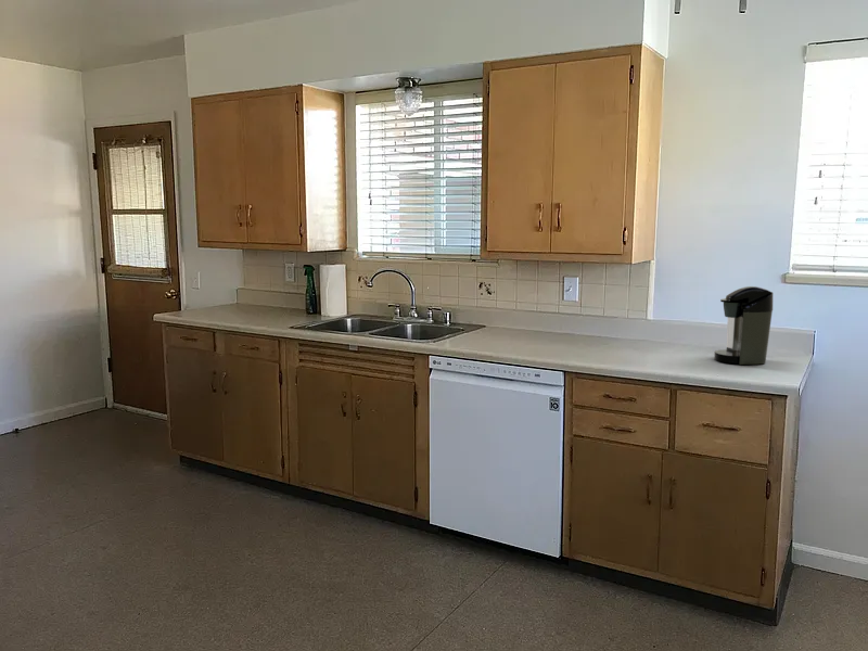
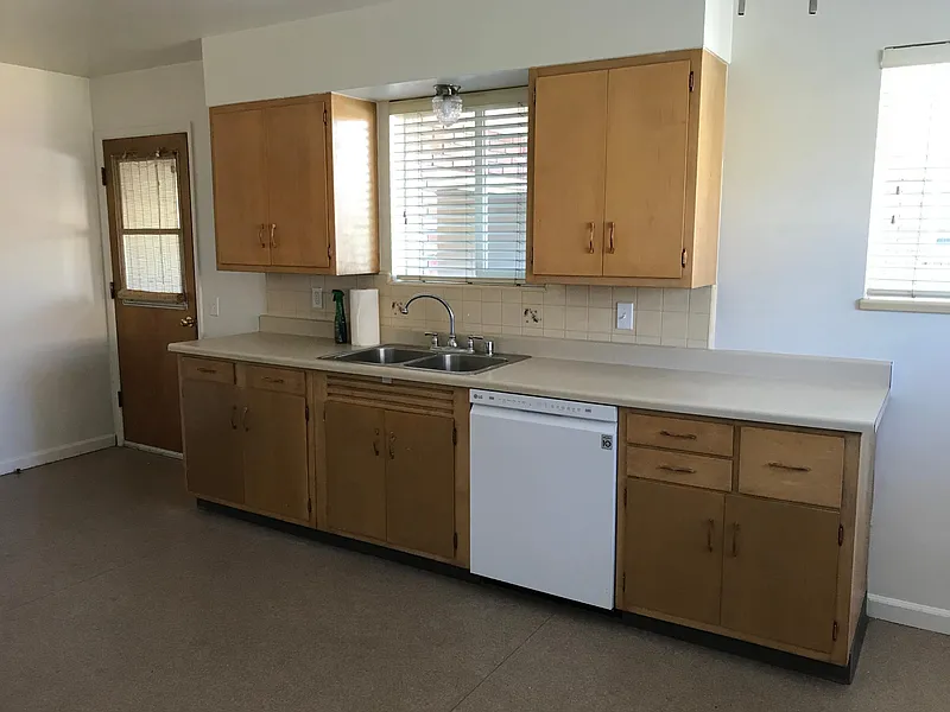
- coffee maker (741, 321)
